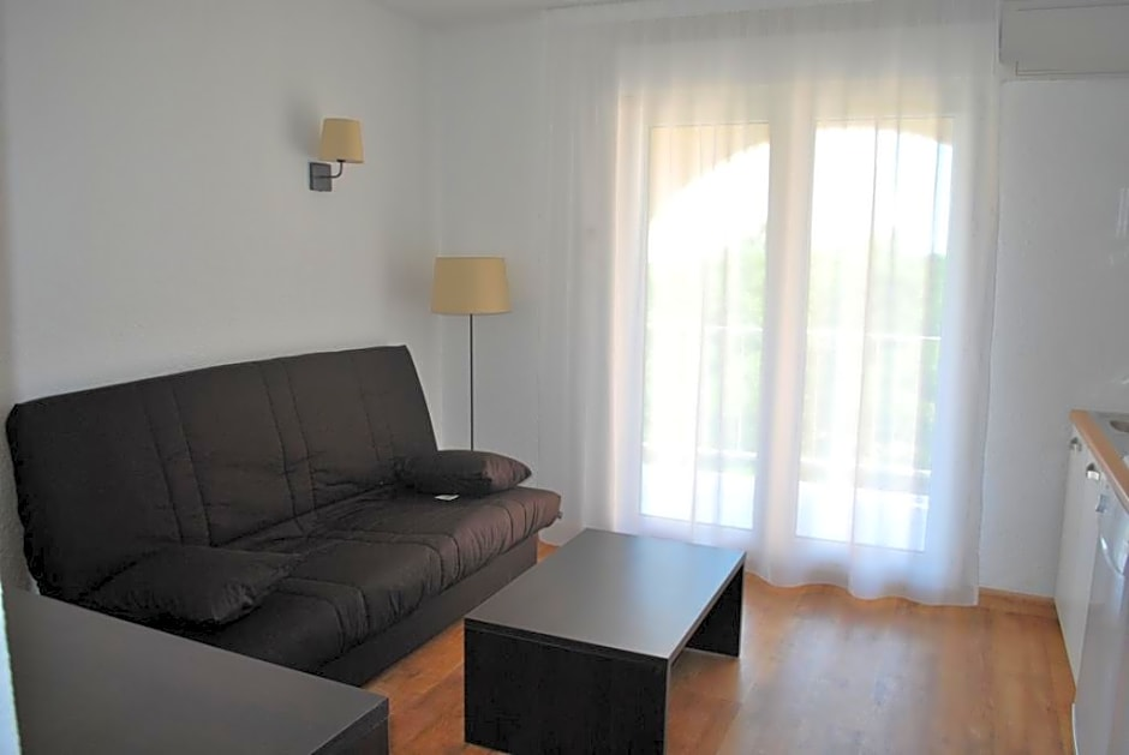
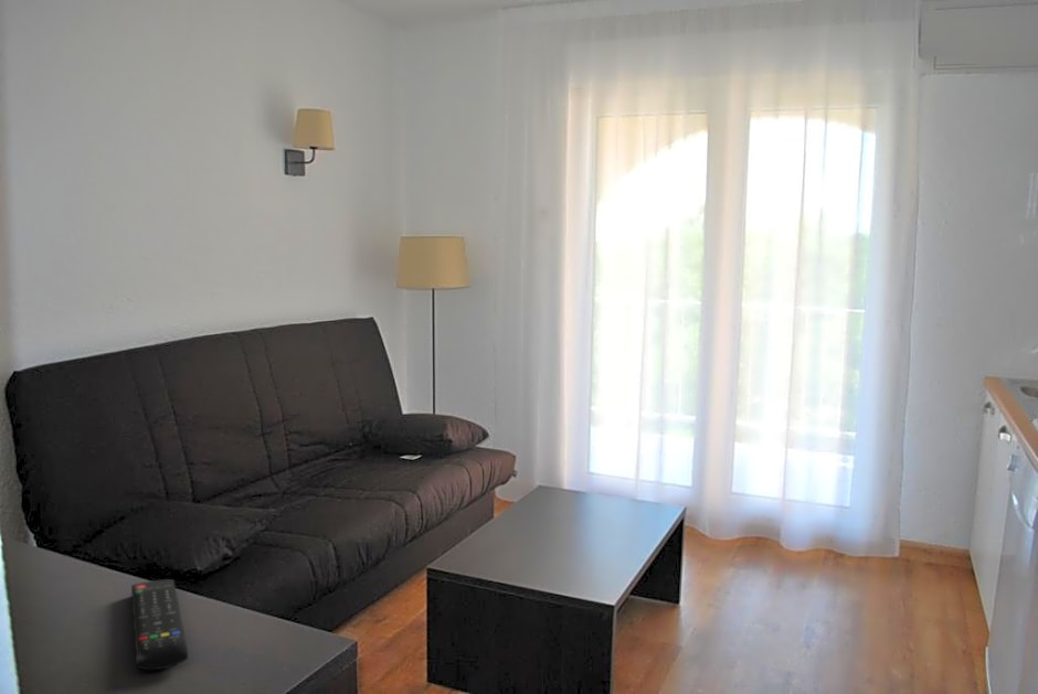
+ remote control (157, 620)
